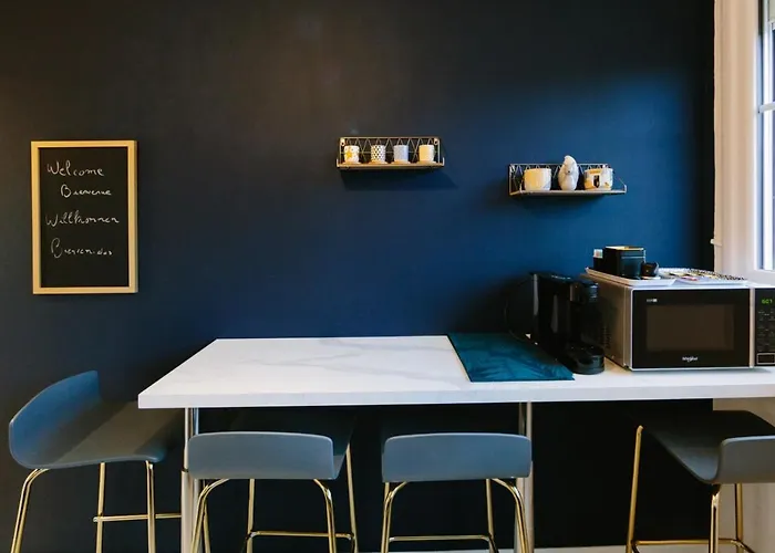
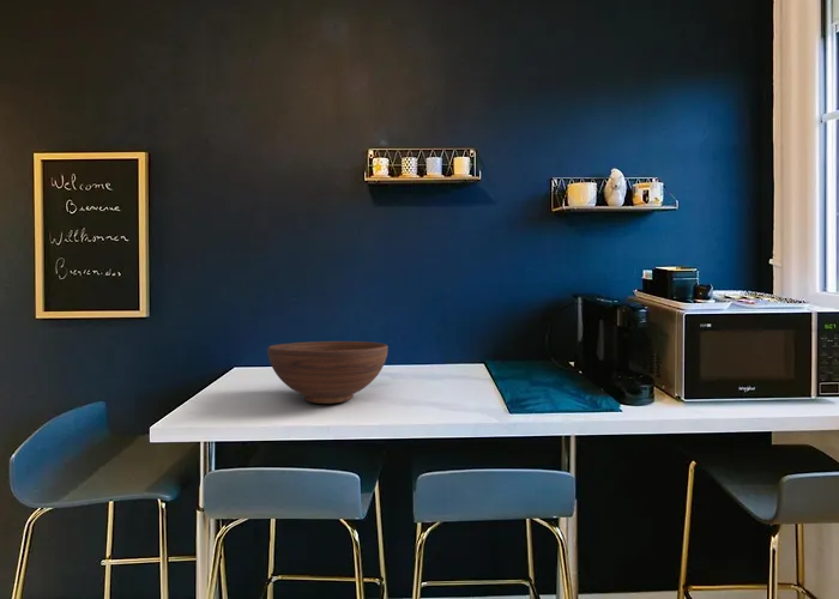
+ fruit bowl (328, 373)
